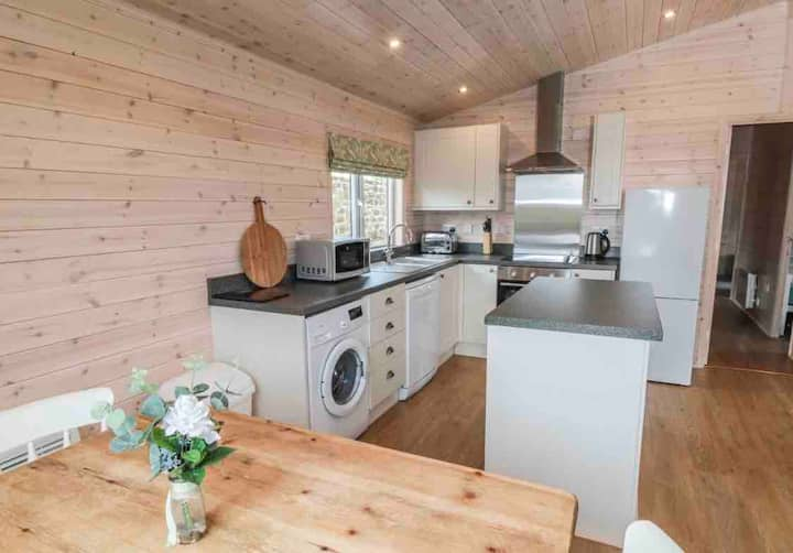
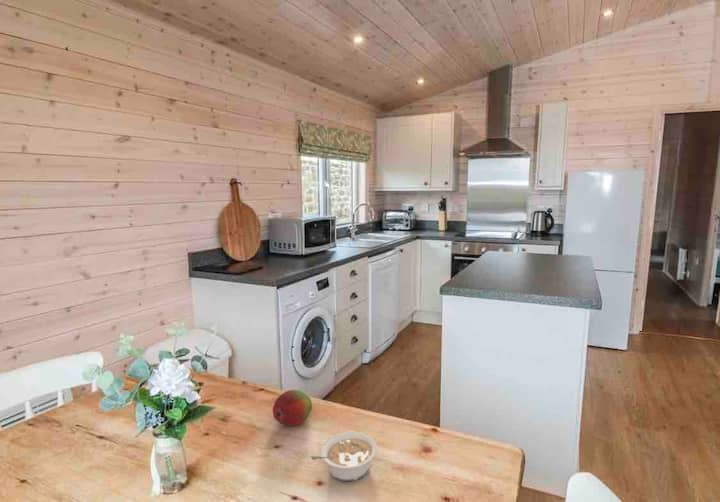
+ fruit (293, 406)
+ legume (348, 457)
